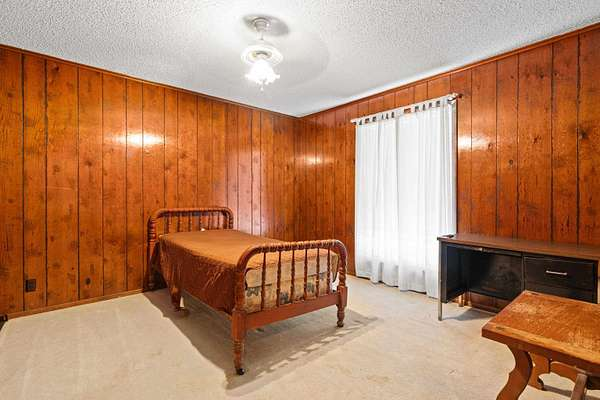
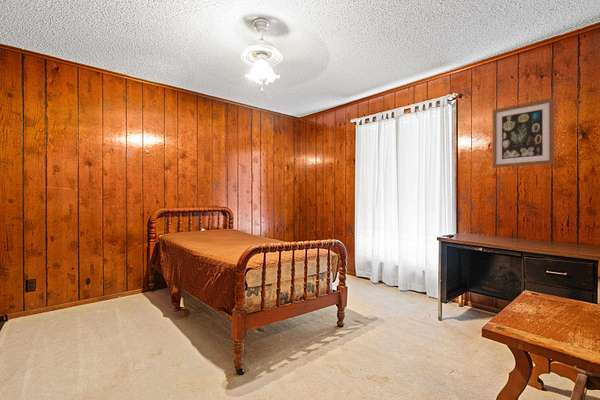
+ wall art (521, 135)
